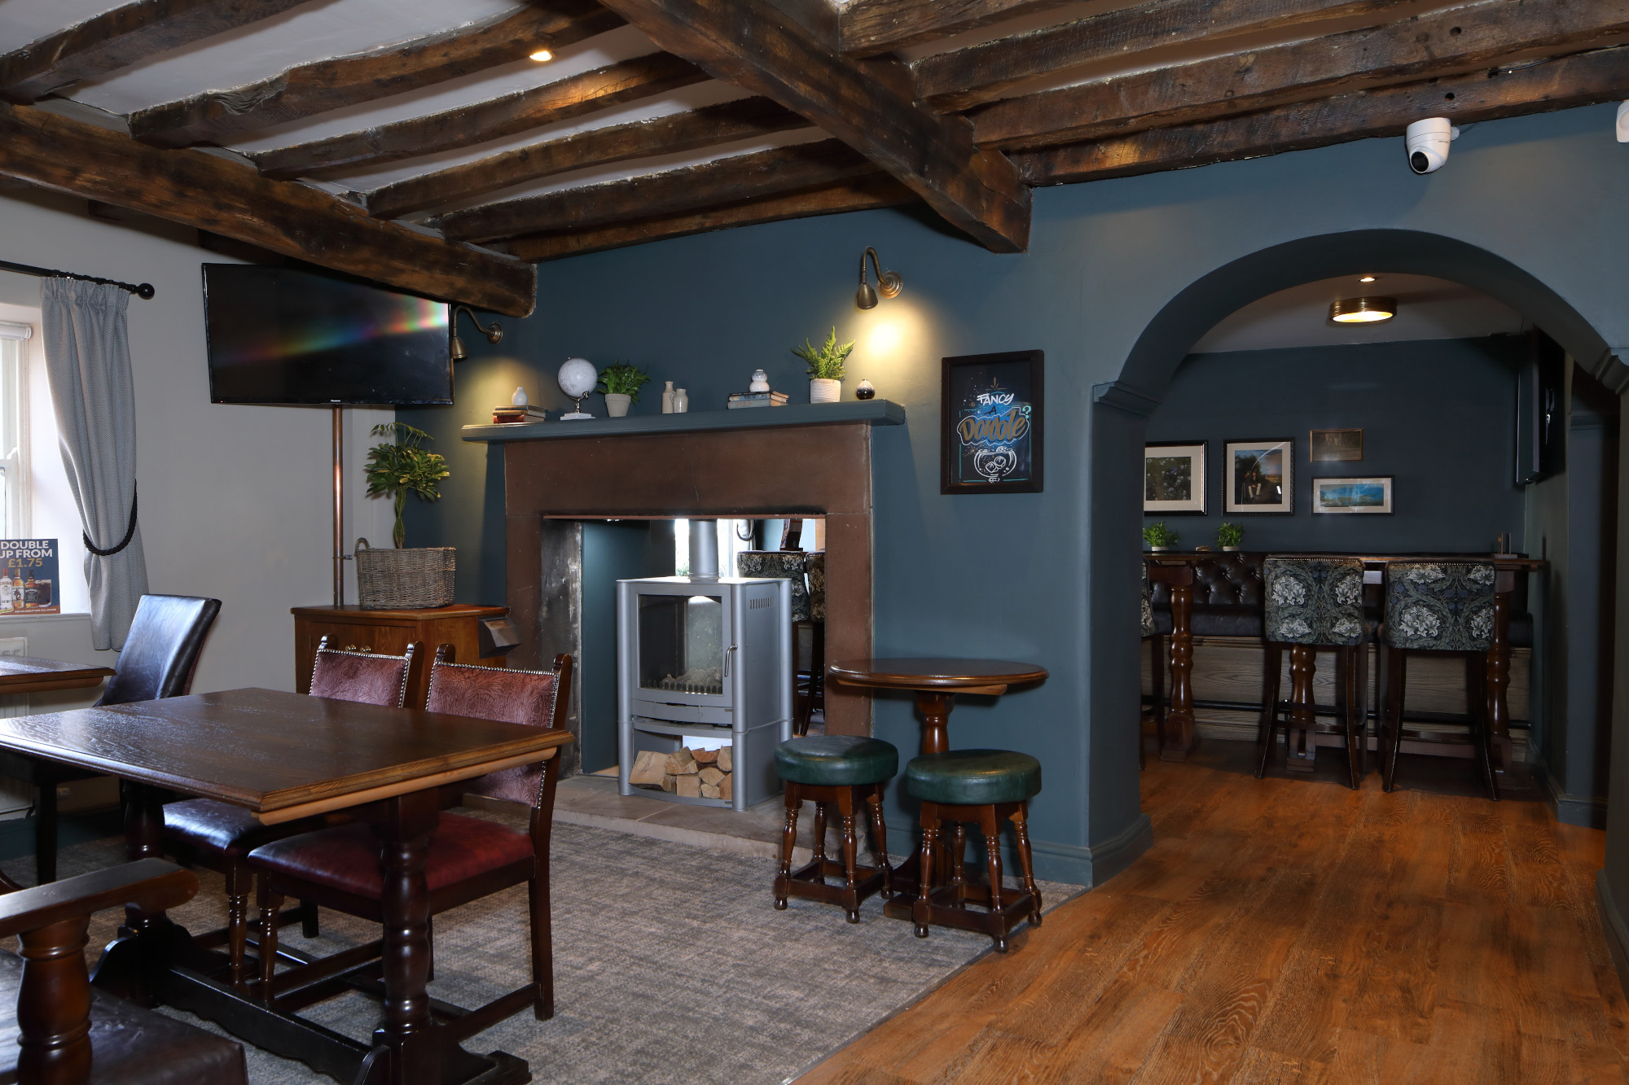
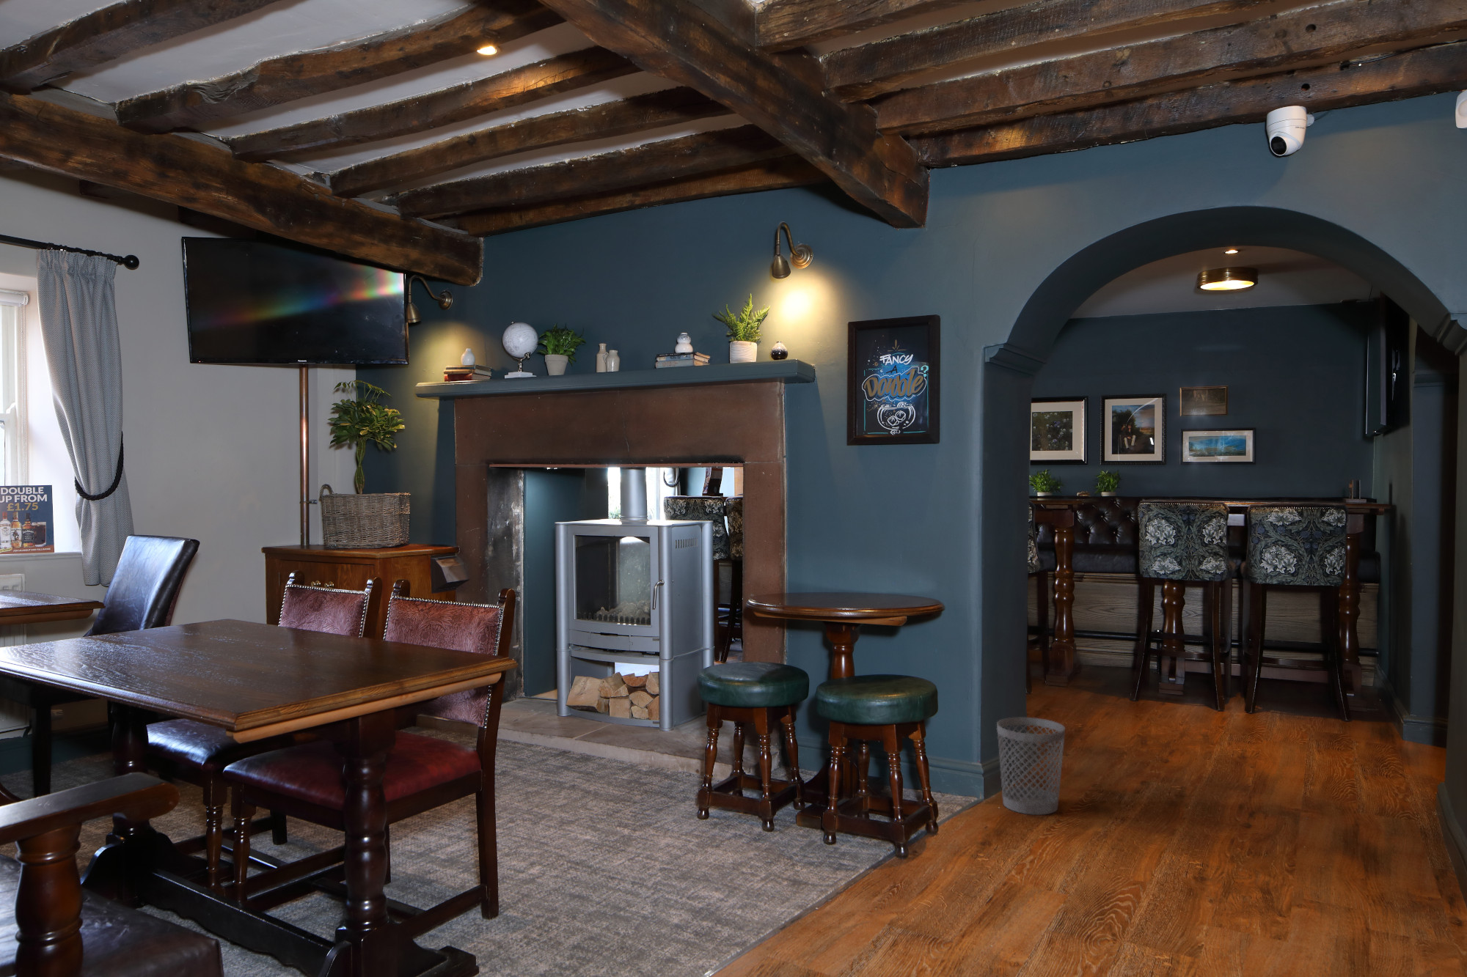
+ wastebasket (1030, 765)
